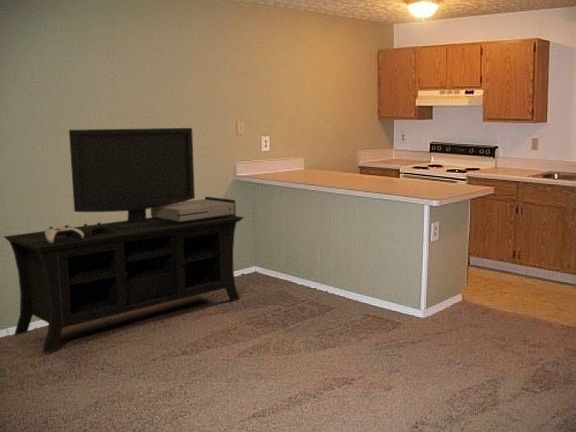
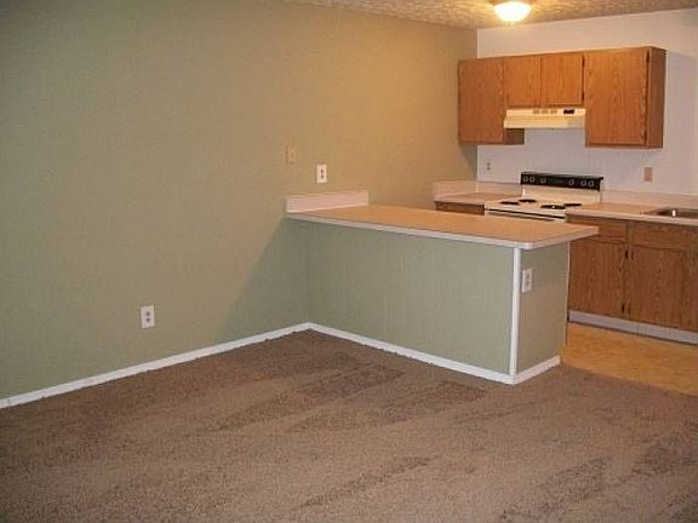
- media console (133, 224)
